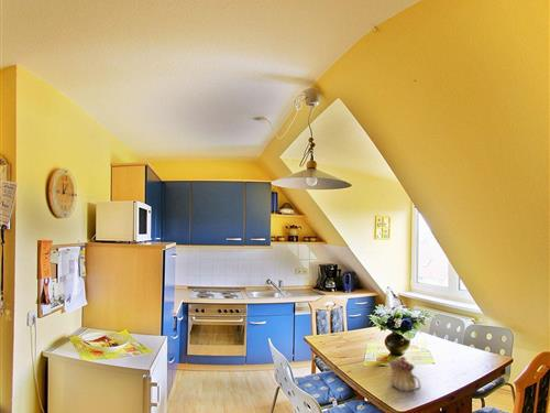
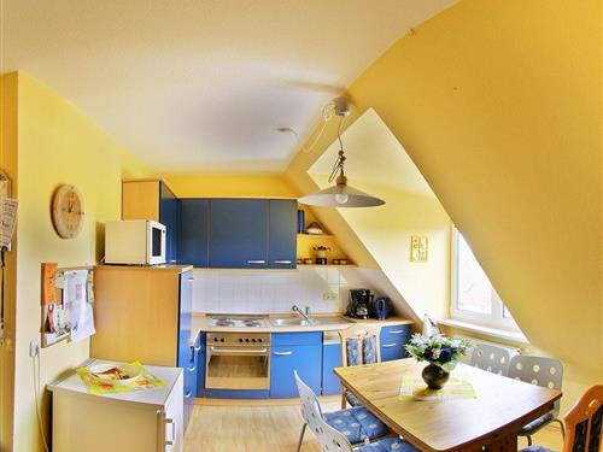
- teapot (404, 371)
